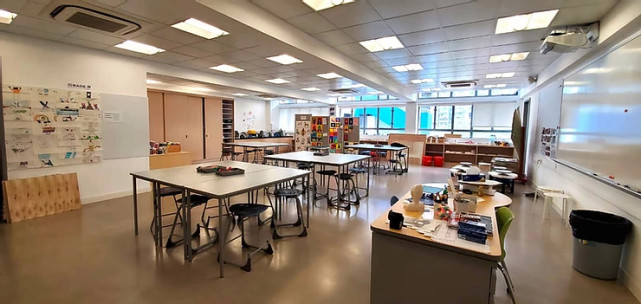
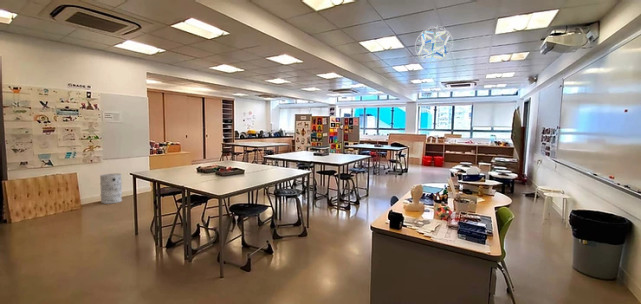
+ trash can (111, 188)
+ hanging mobile (433, 45)
